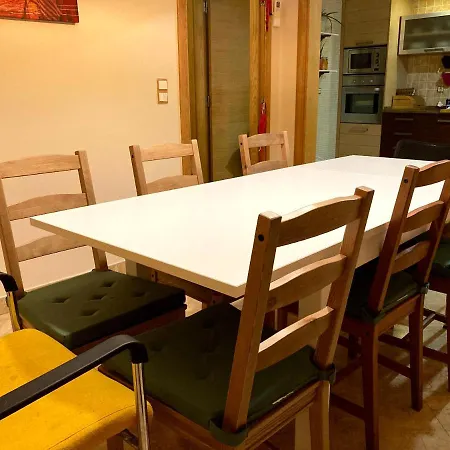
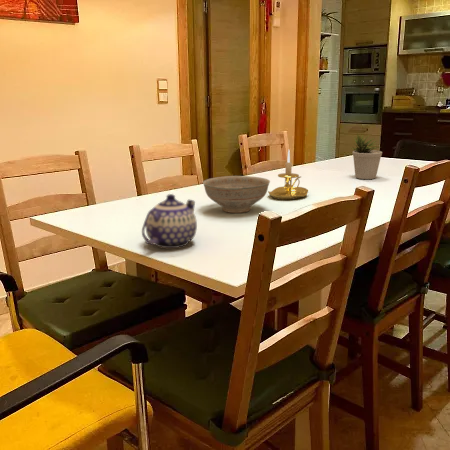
+ decorative bowl (236, 195)
+ candle holder (290, 172)
+ teapot (170, 219)
+ potted plant (365, 155)
